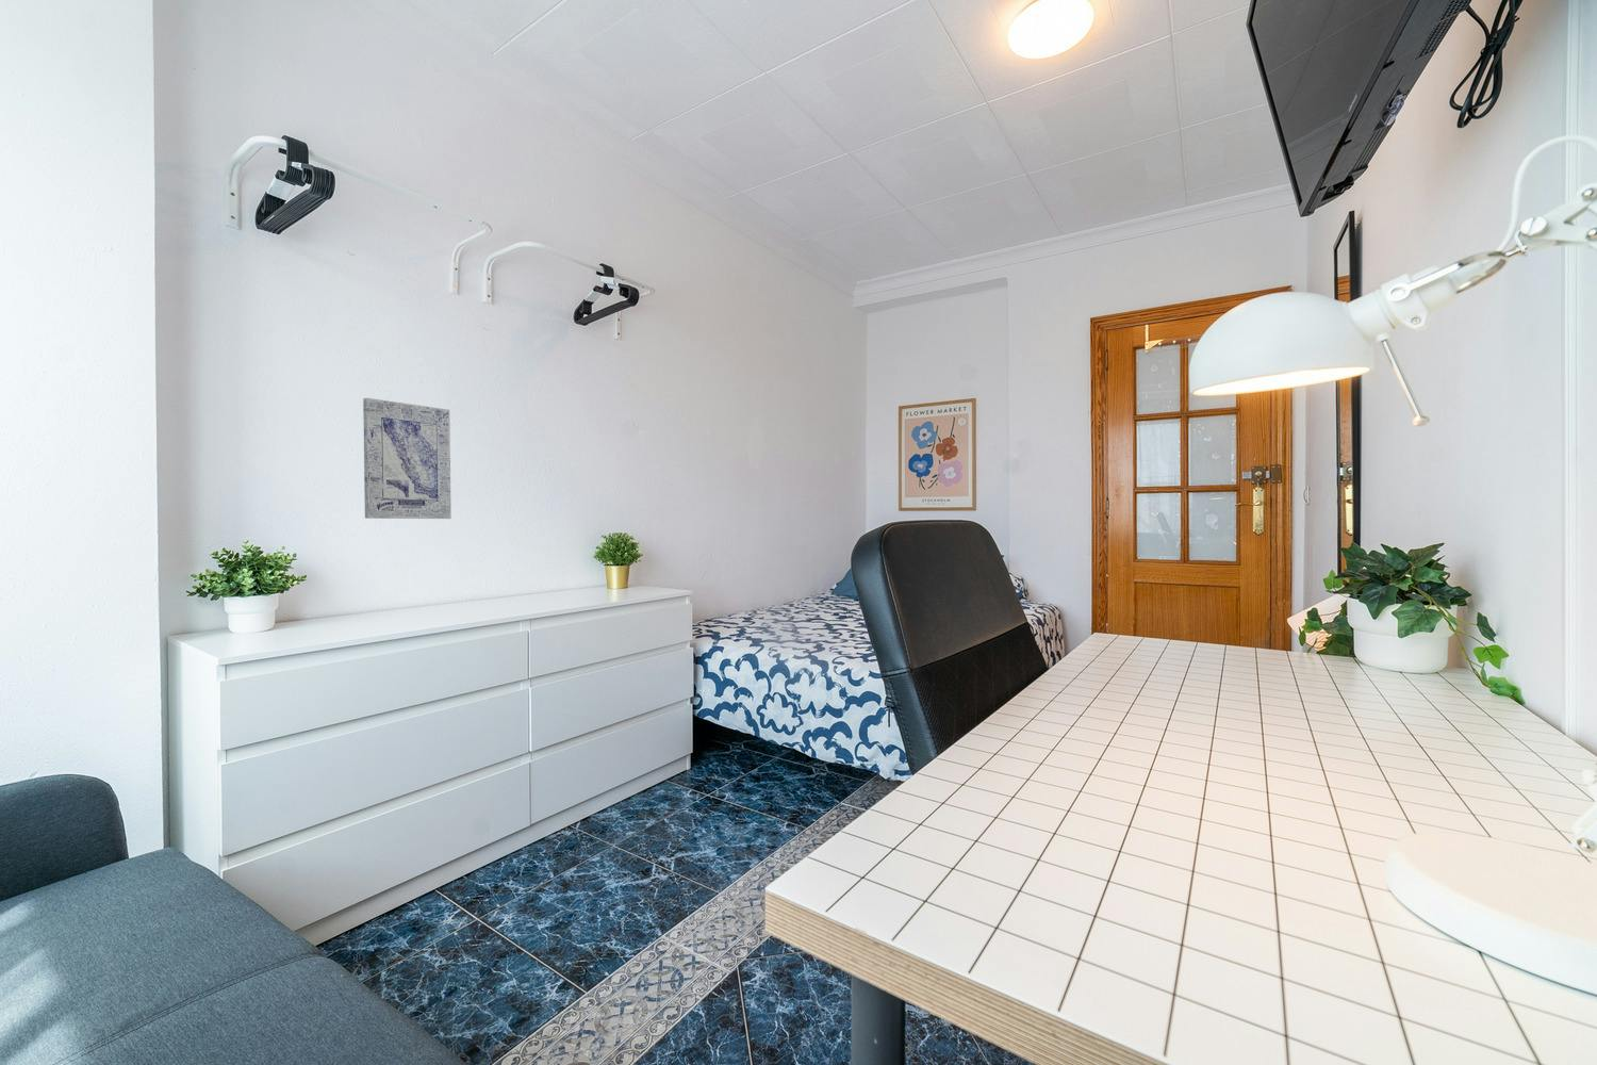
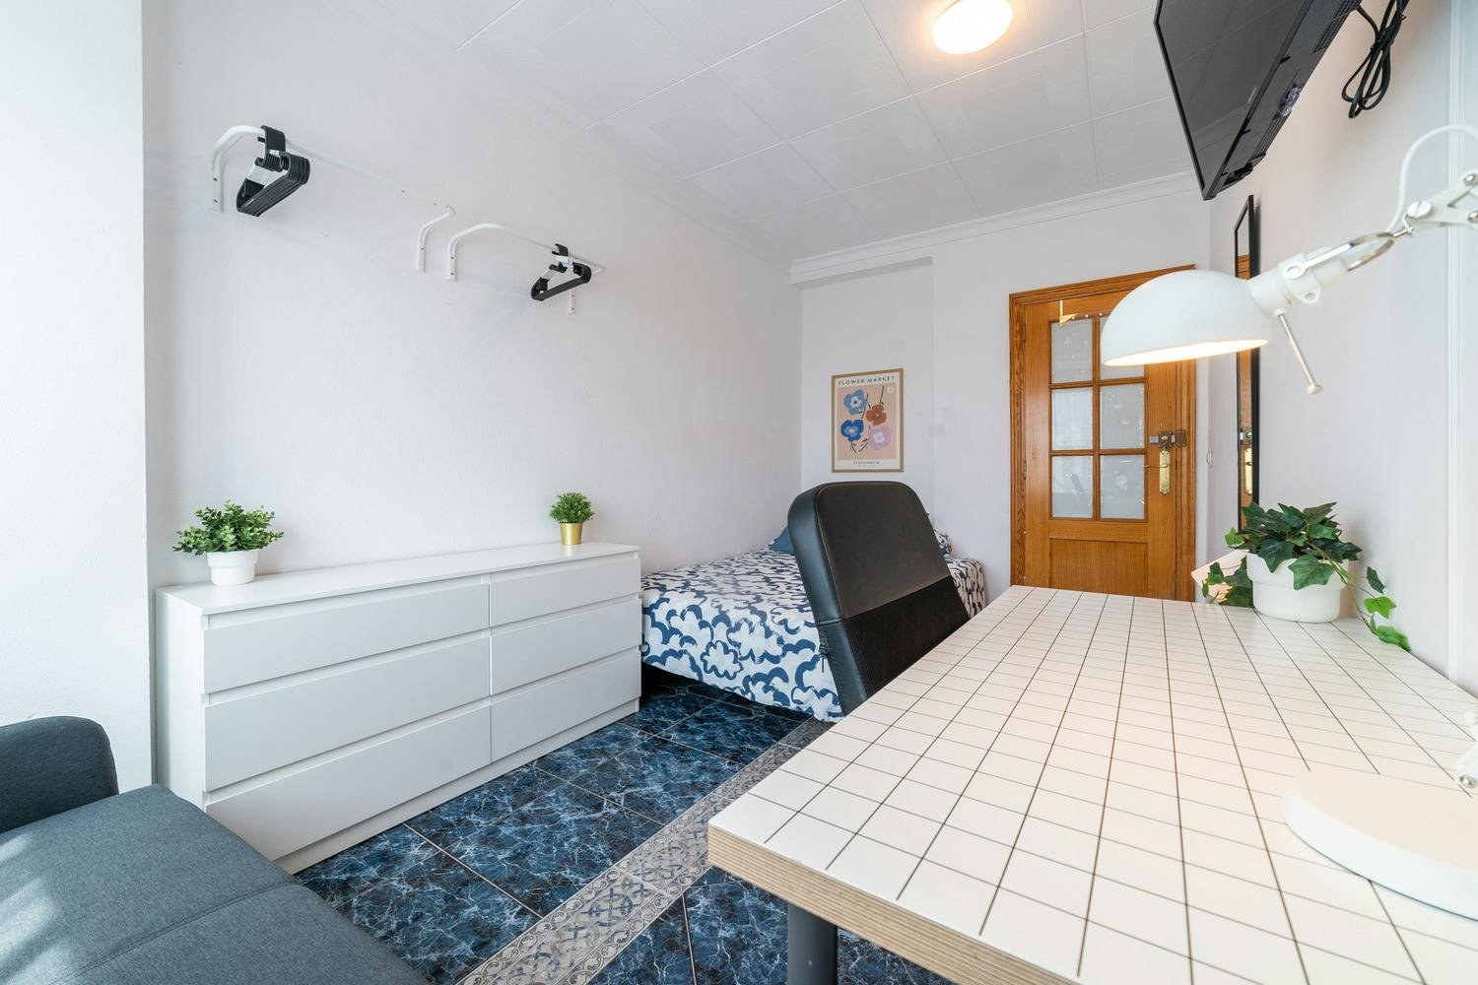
- wall art (409, 461)
